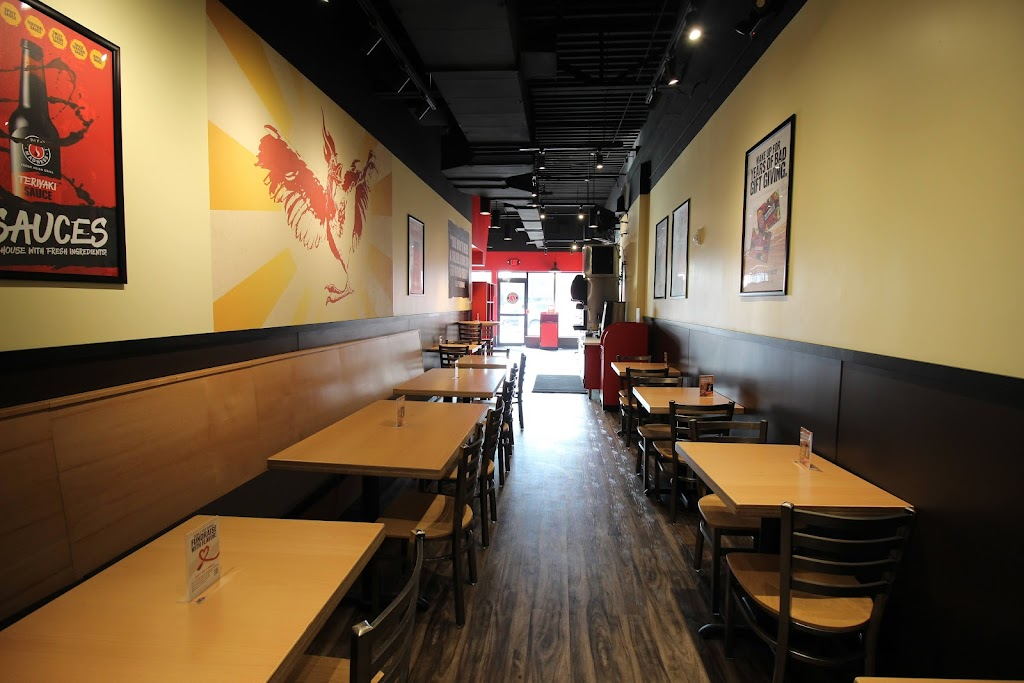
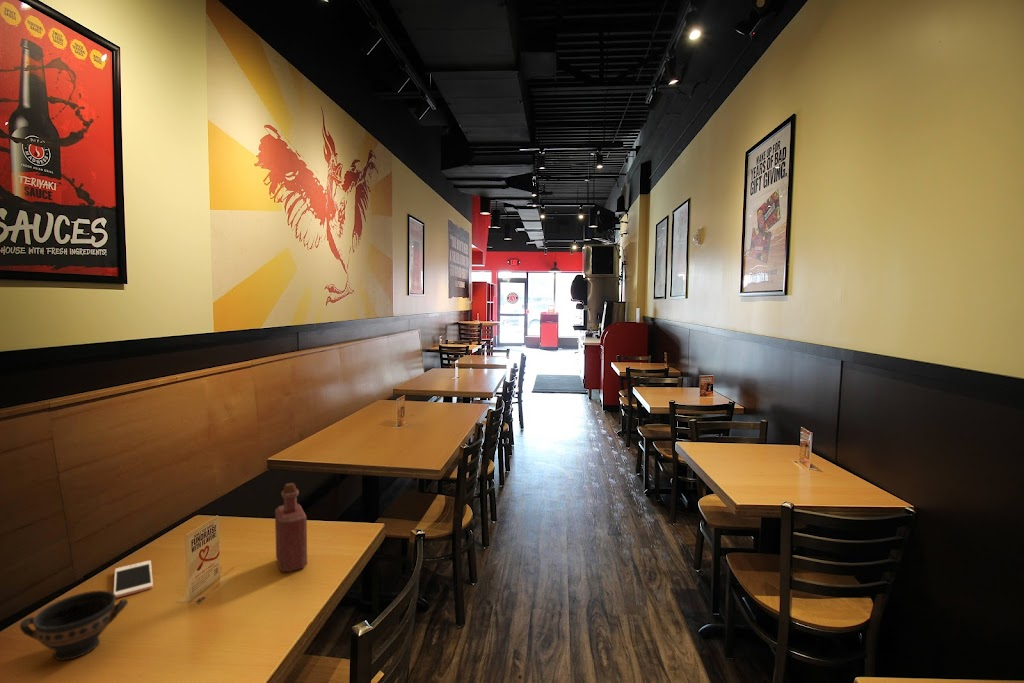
+ cell phone (133, 578)
+ bowl (76, 627)
+ bottle (290, 524)
